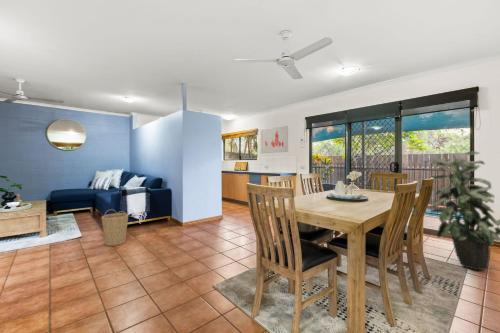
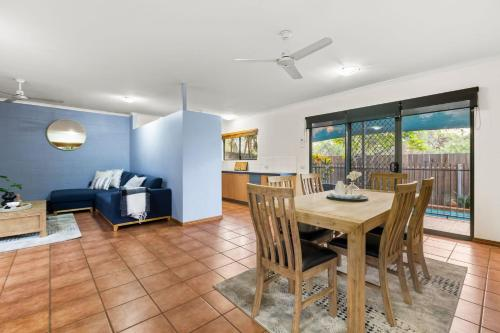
- wall art (273, 140)
- basket (115, 226)
- indoor plant (464, 209)
